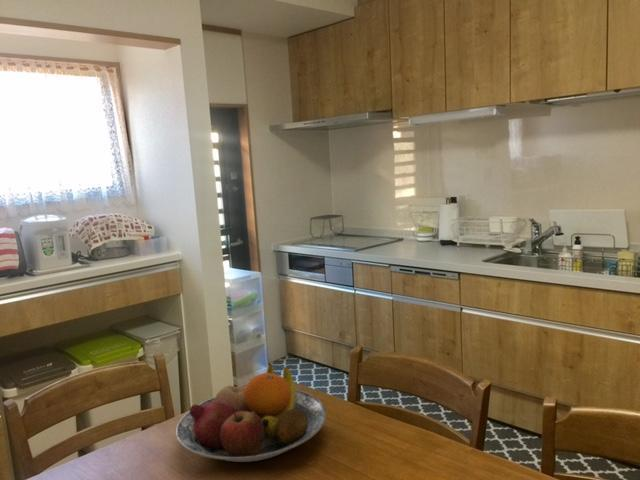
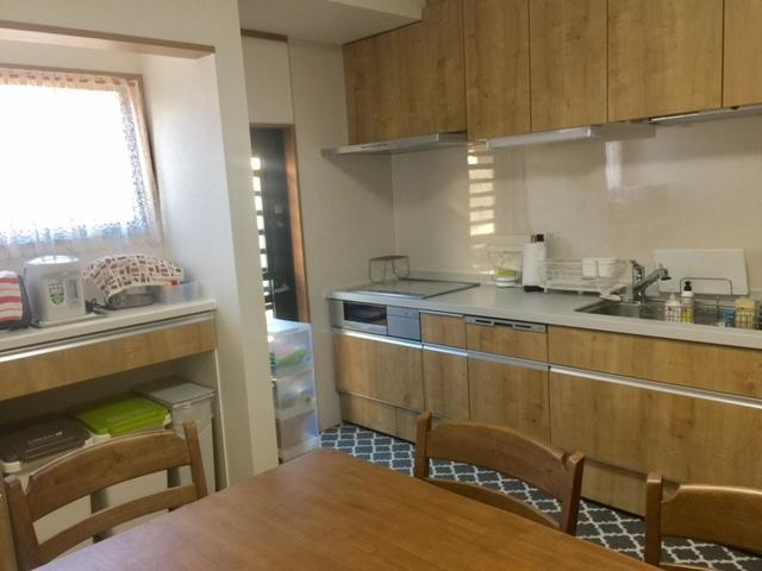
- fruit bowl (251, 412)
